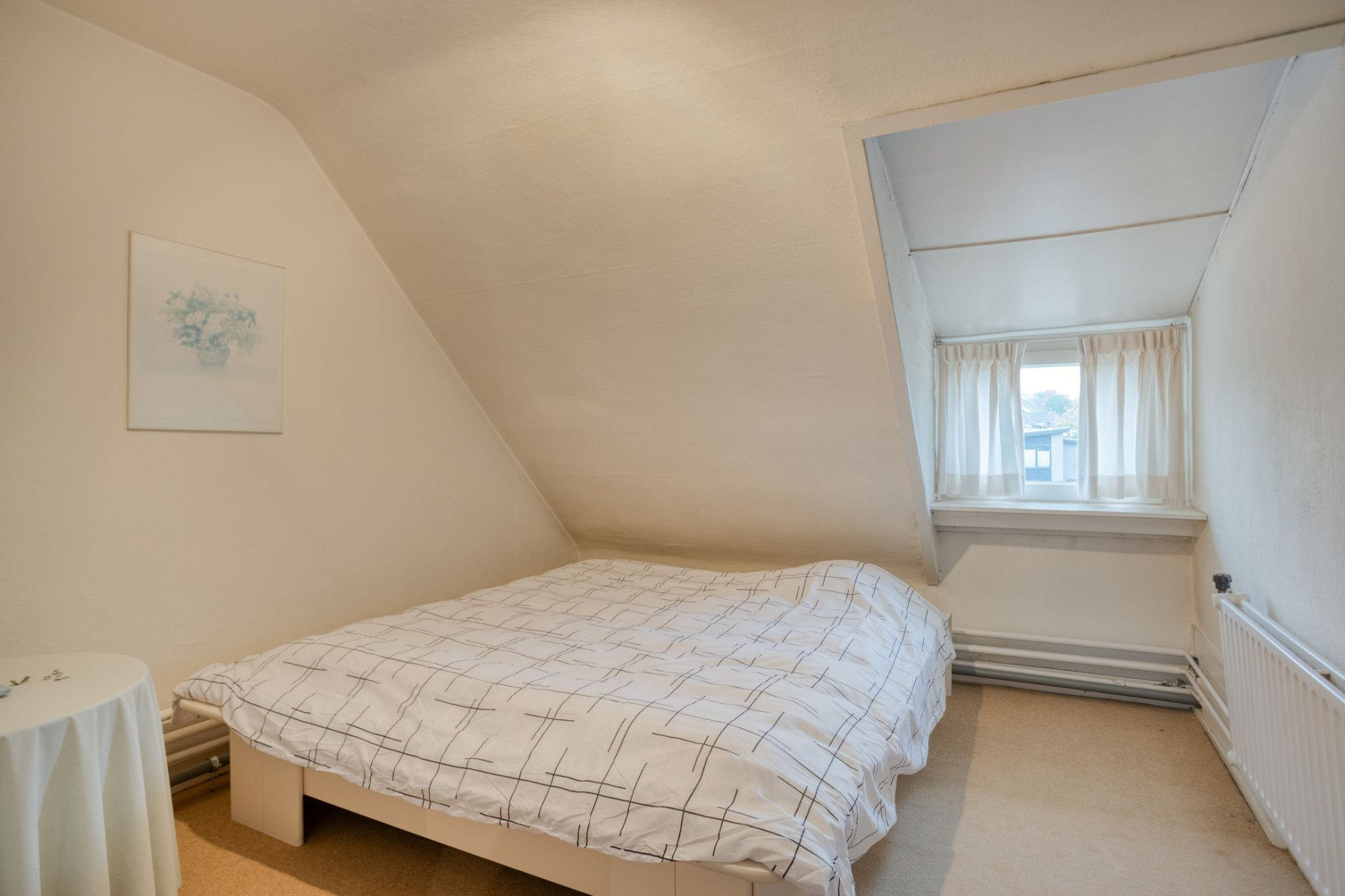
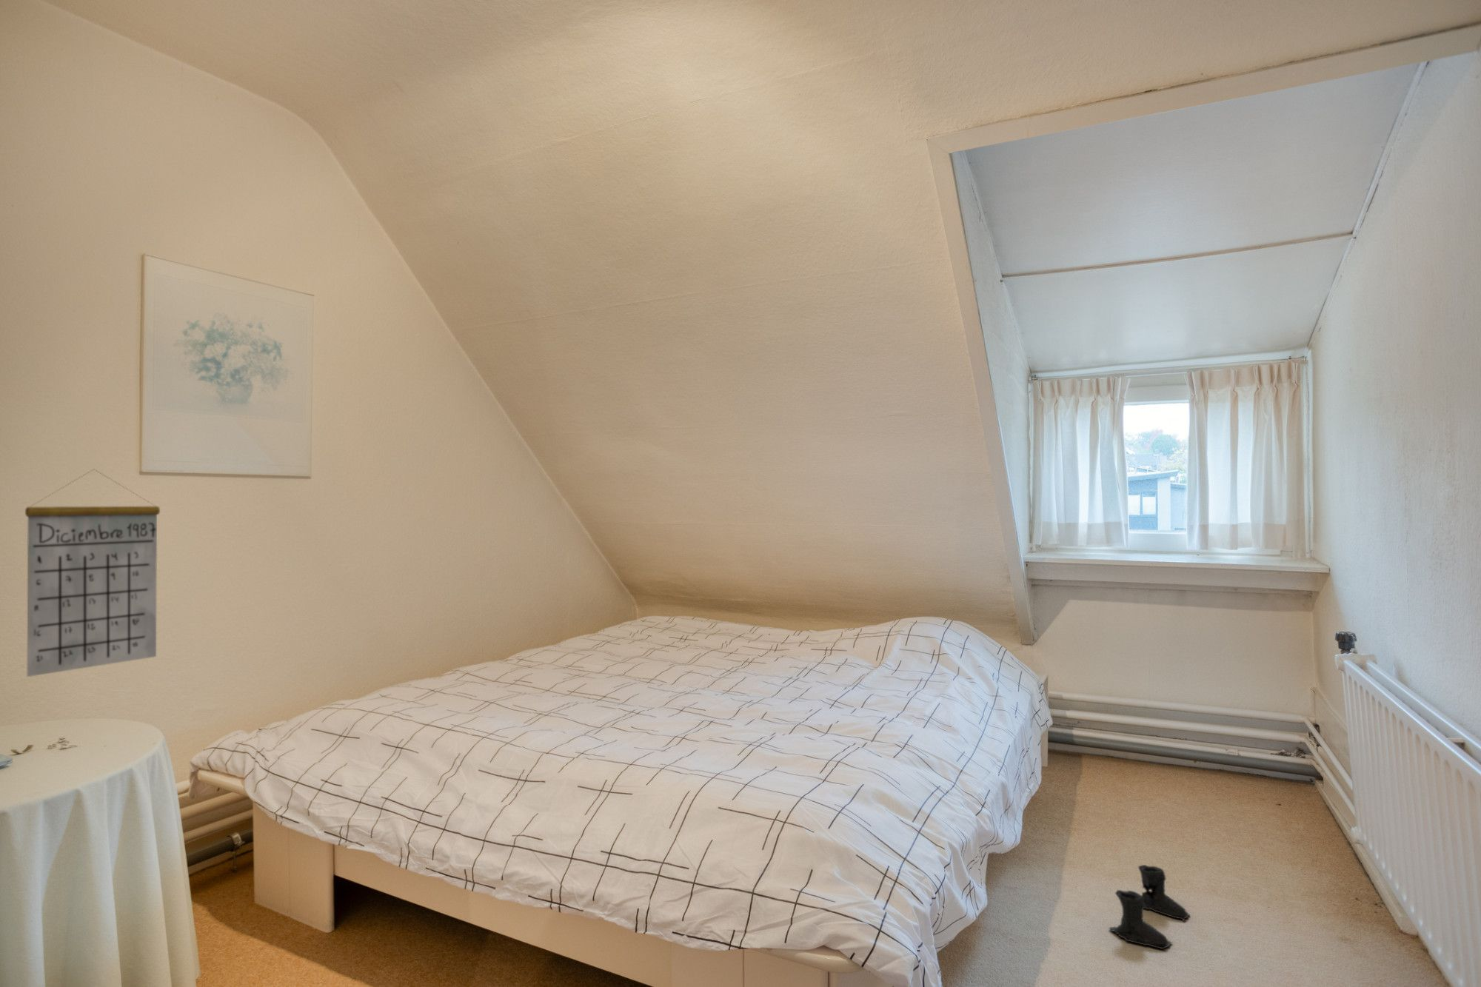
+ boots (1151, 903)
+ calendar (96, 567)
